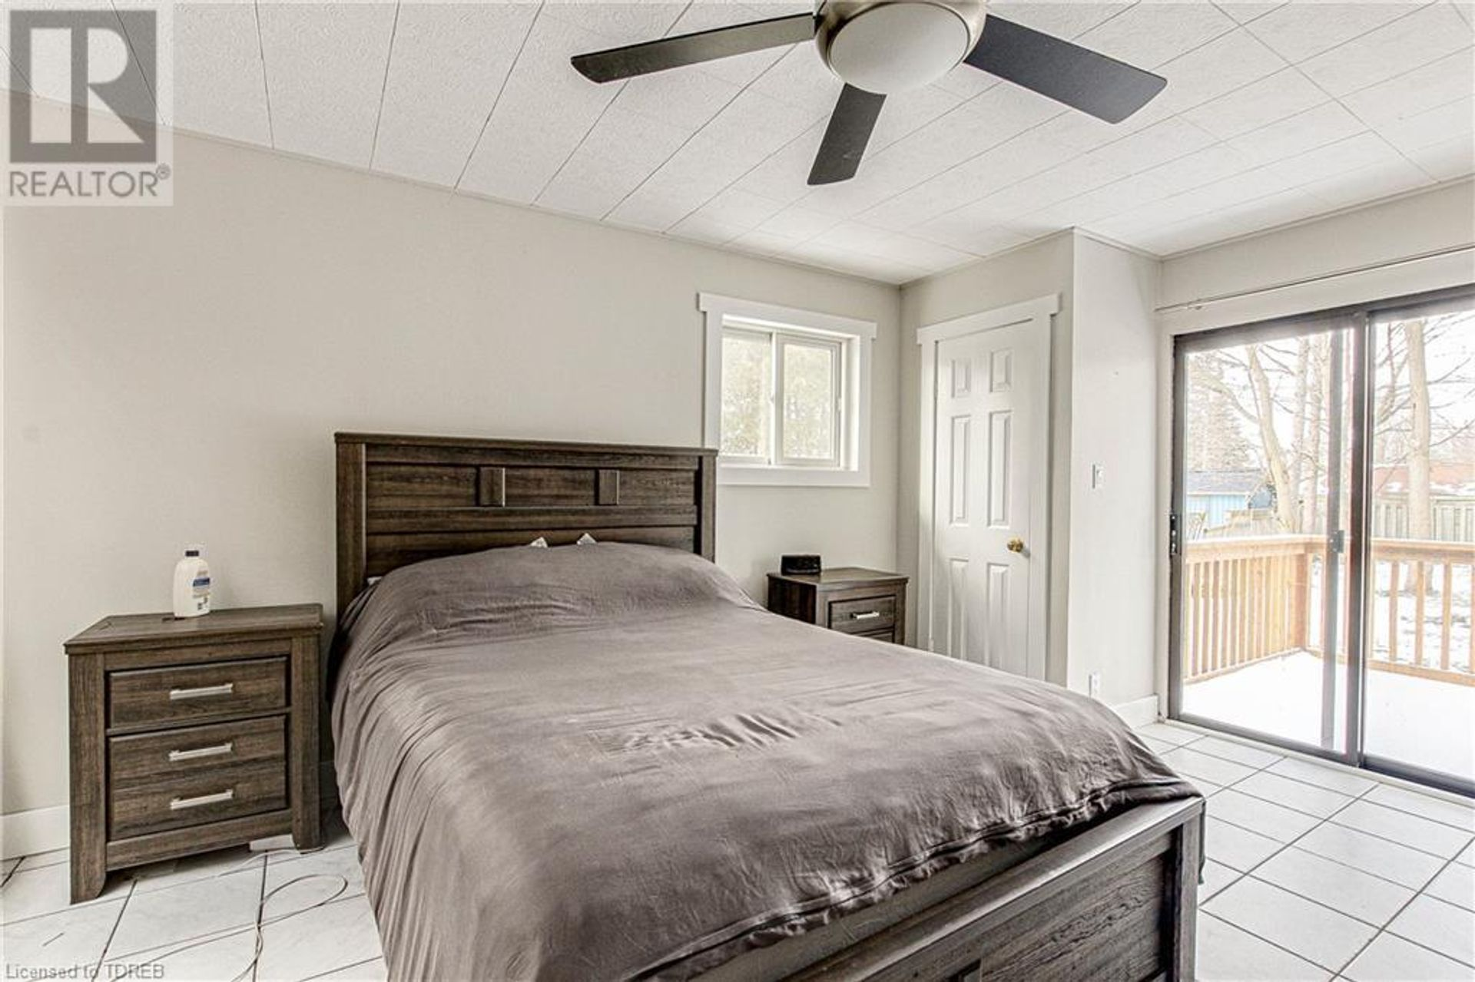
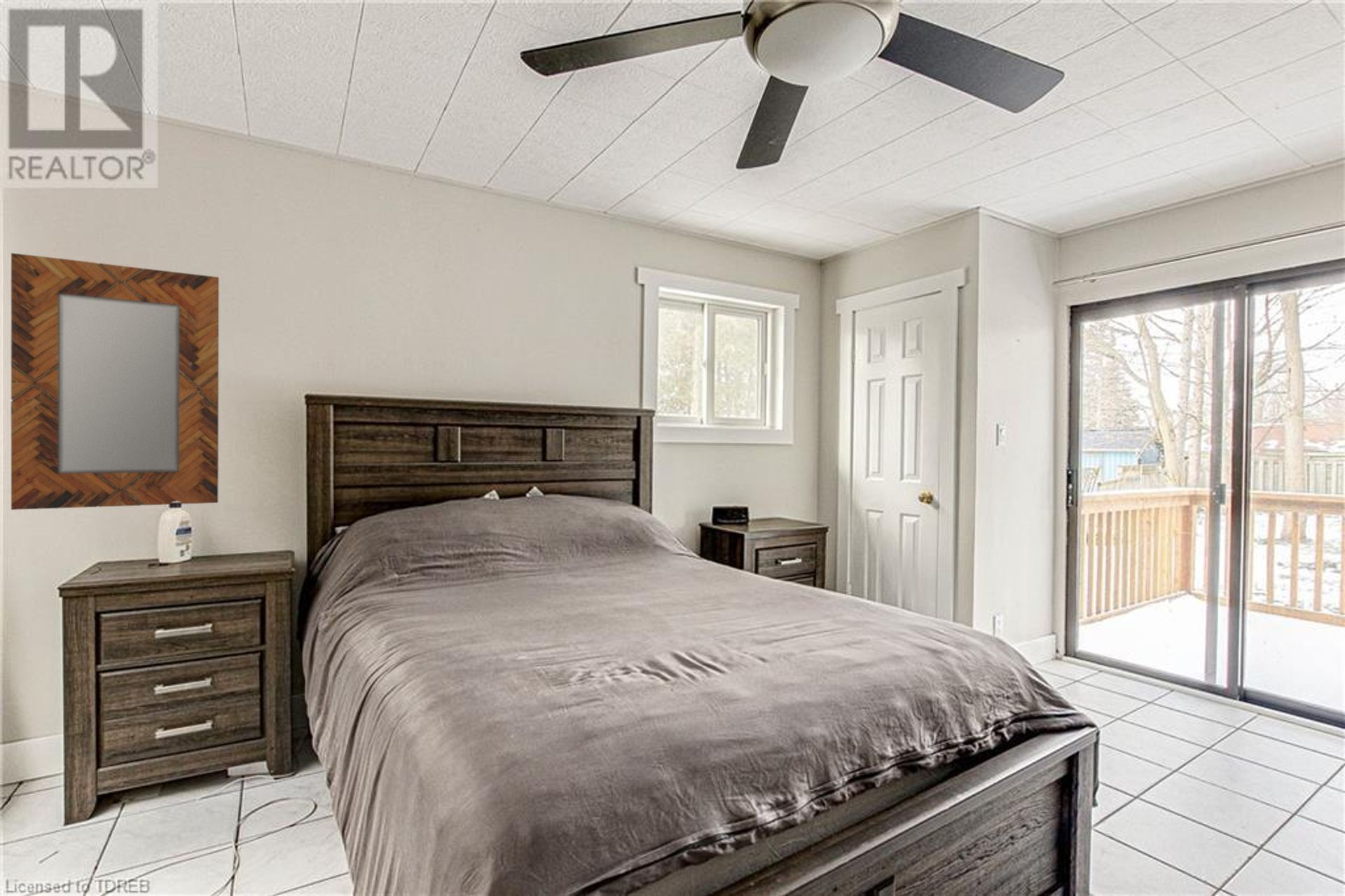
+ home mirror (122, 386)
